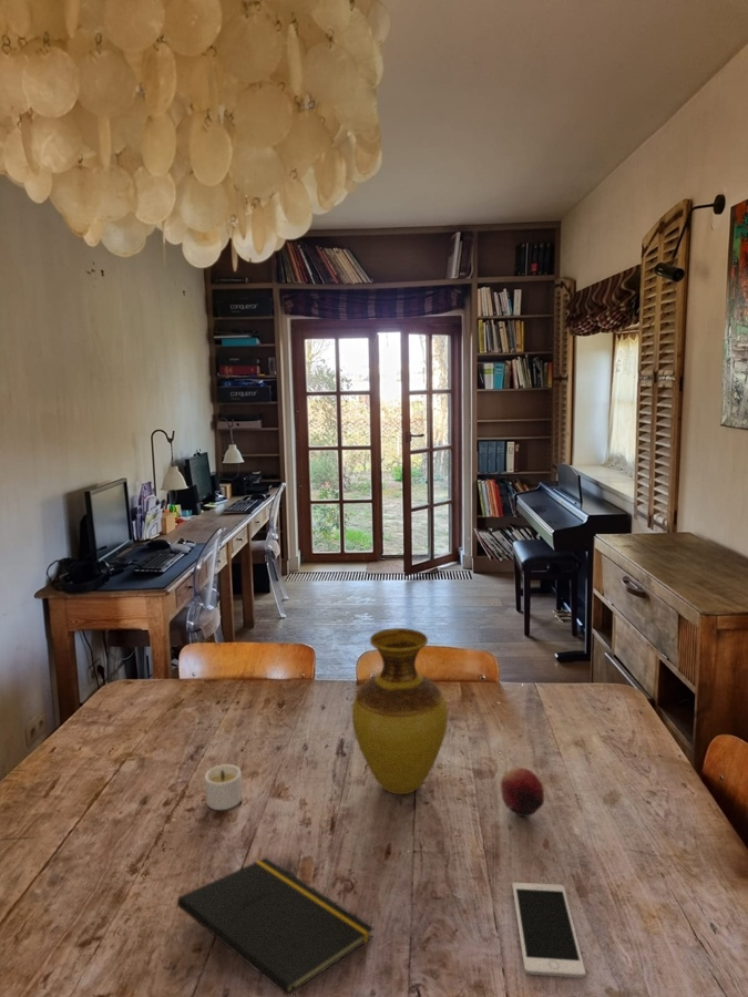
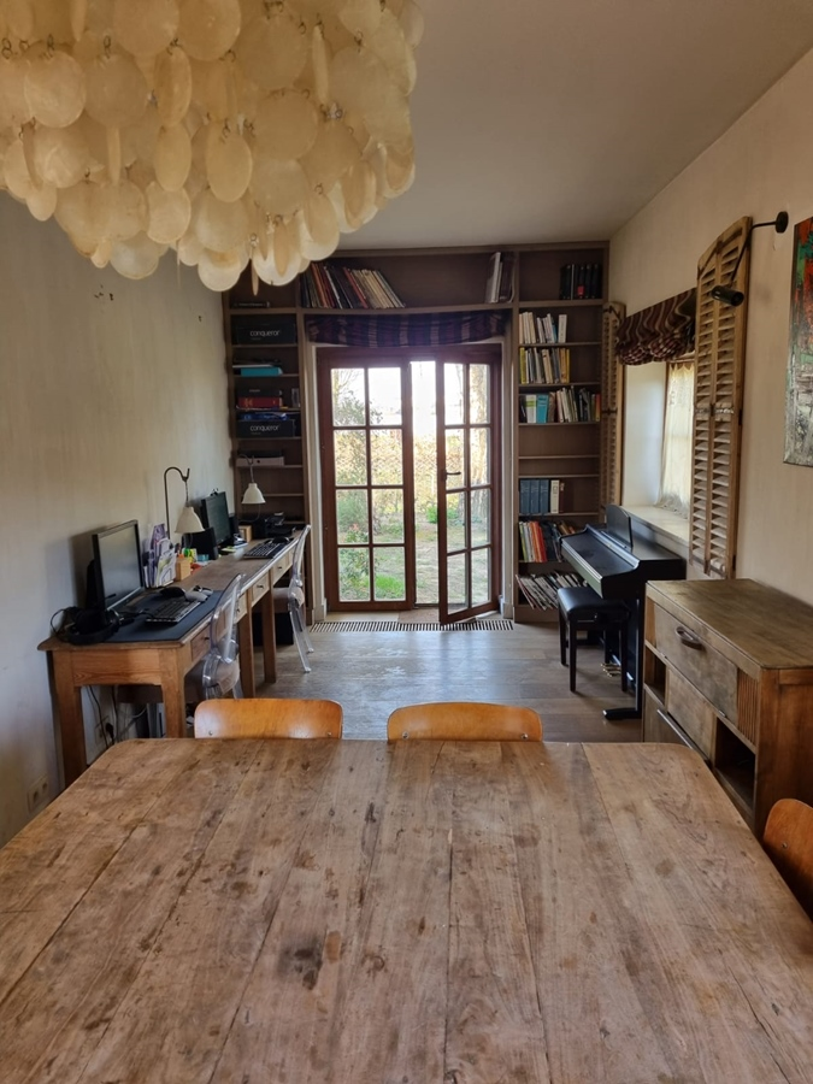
- cell phone (545, 925)
- fruit (522, 792)
- vase (399, 712)
- notepad (274, 916)
- candle (232, 784)
